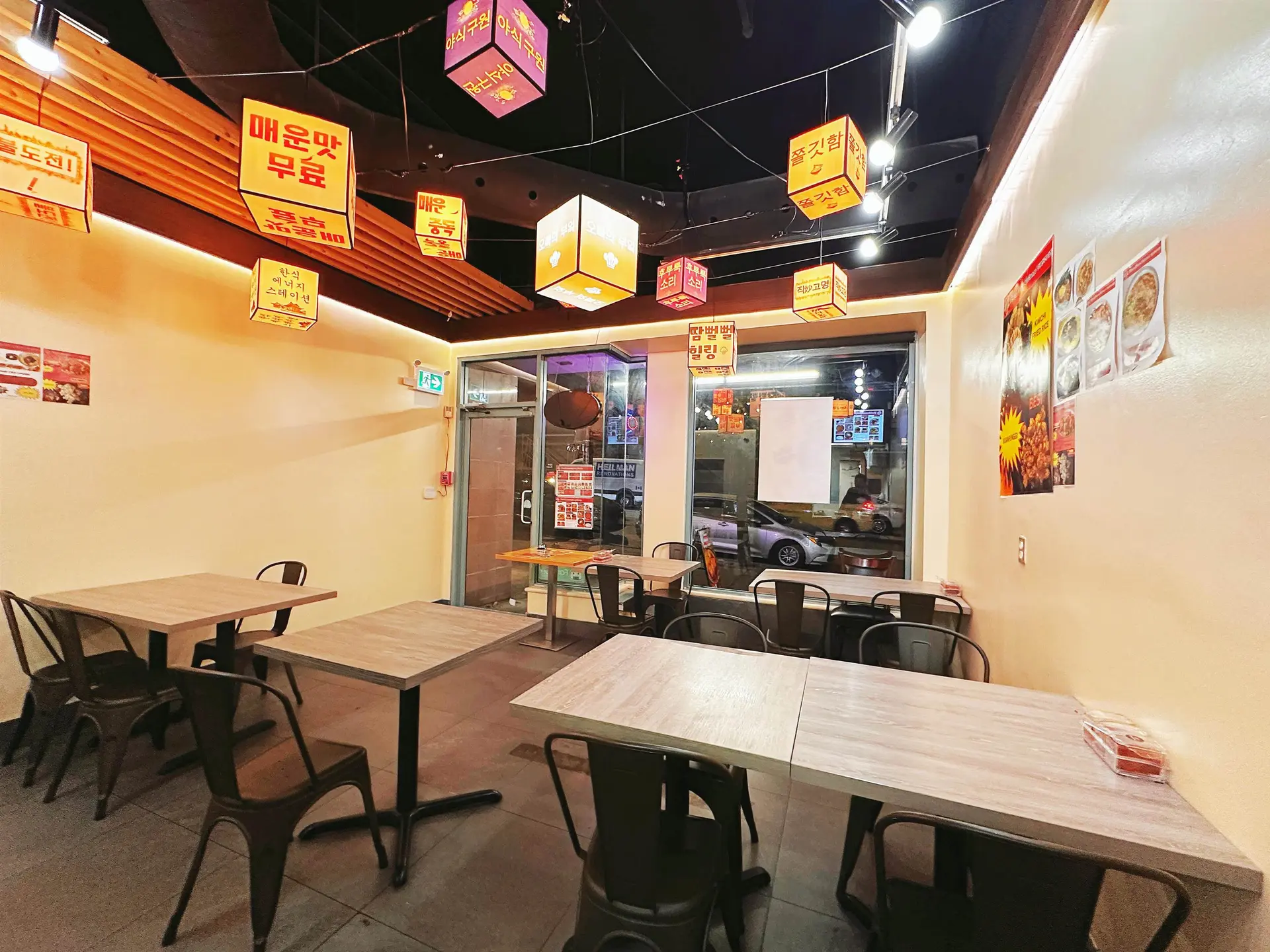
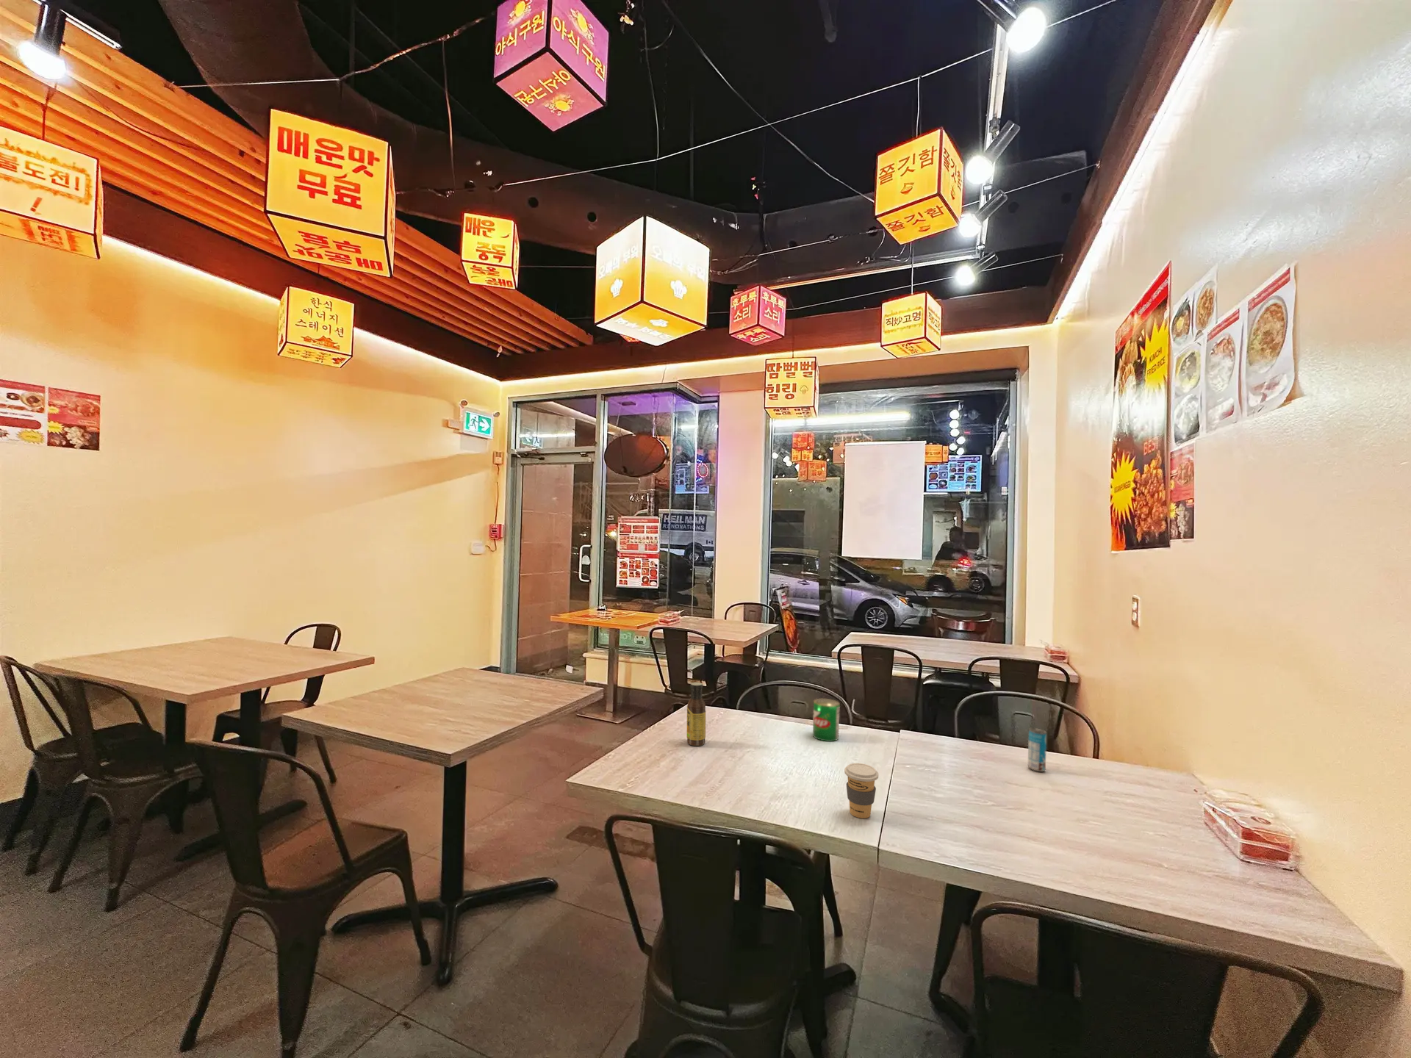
+ sauce bottle (696, 712)
+ can (825, 719)
+ coffee cup (861, 790)
+ beverage can (1037, 749)
